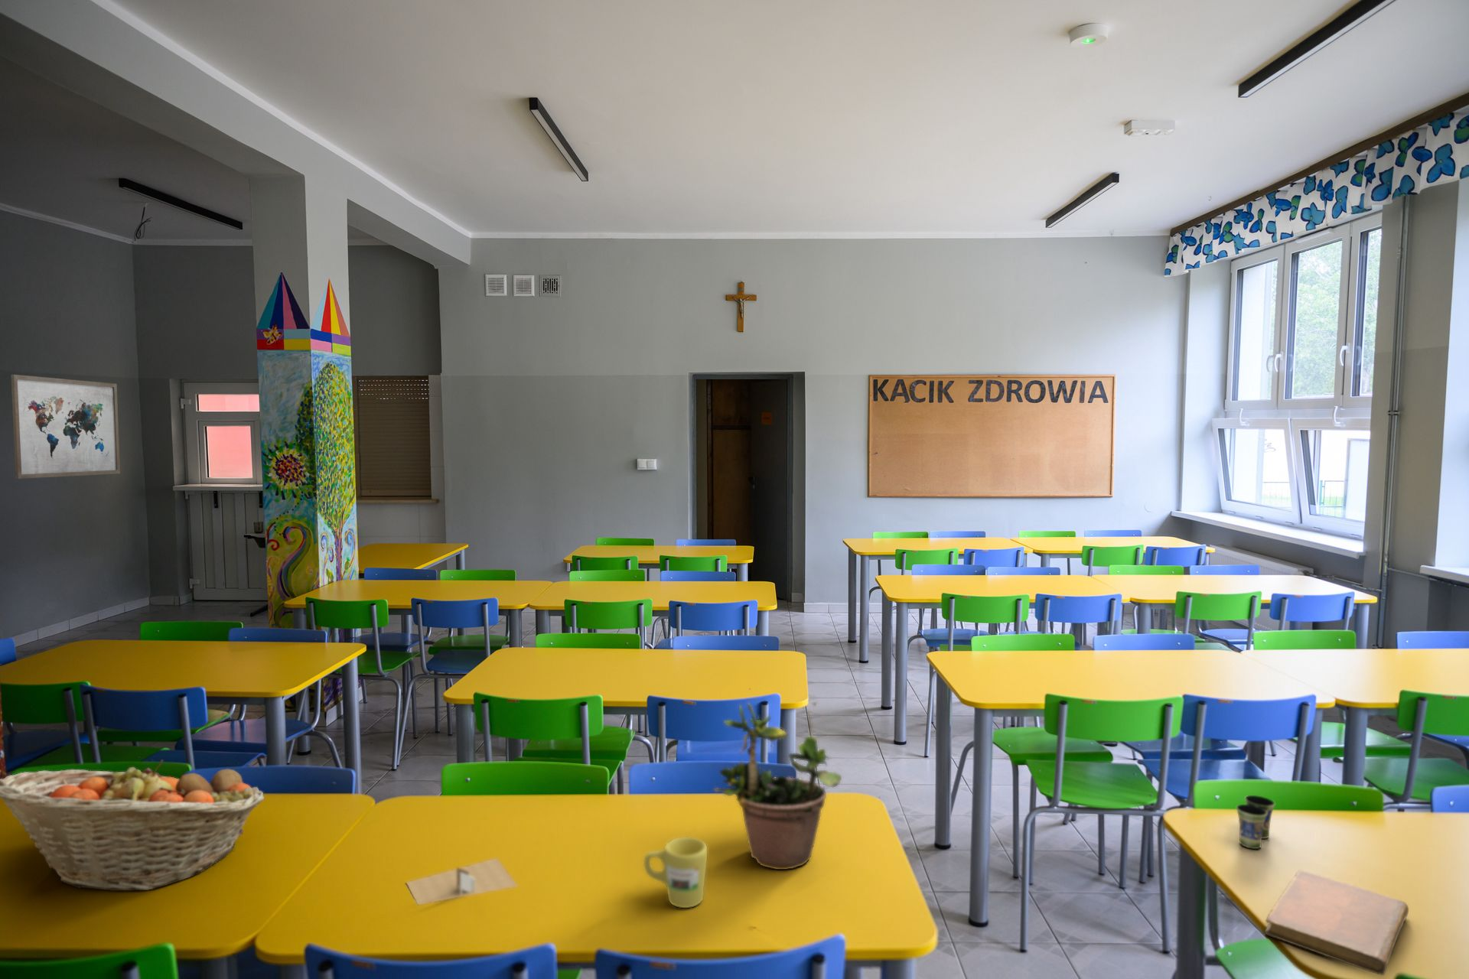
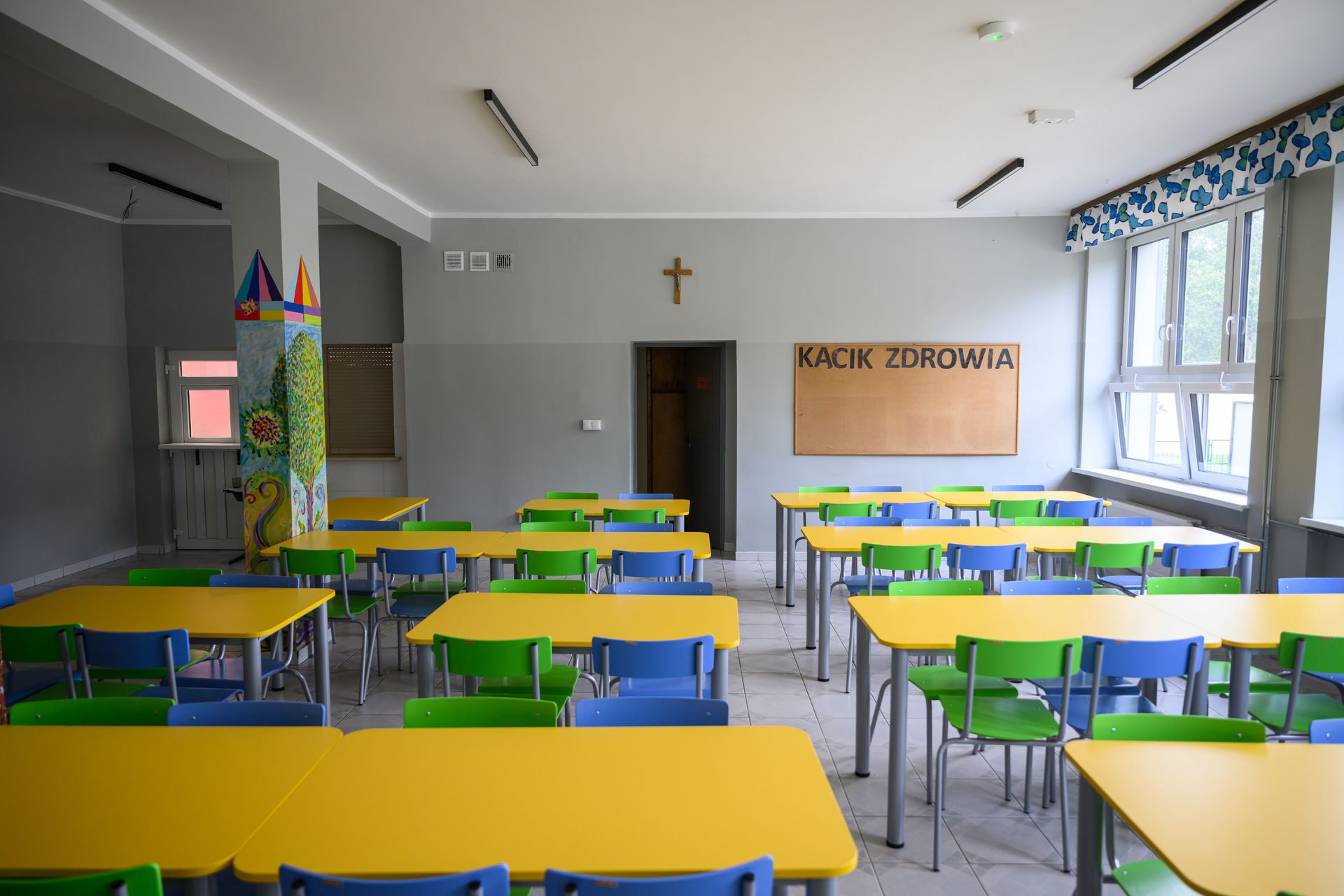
- potted plant (779, 776)
- cup (1255, 822)
- napkin holder (466, 878)
- fruit basket (133, 810)
- mug (674, 871)
- notebook (1338, 918)
- wall art (70, 427)
